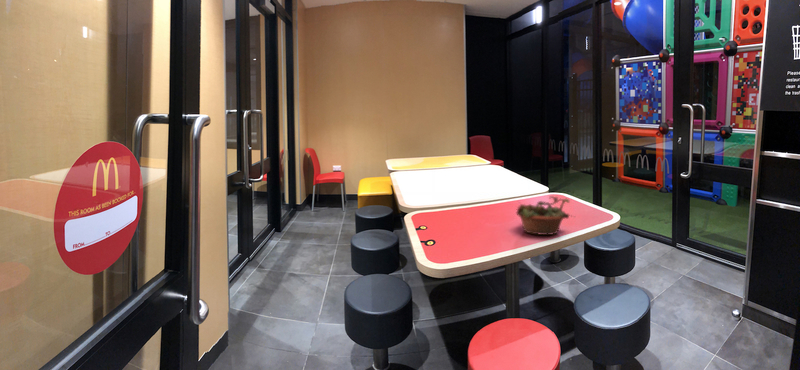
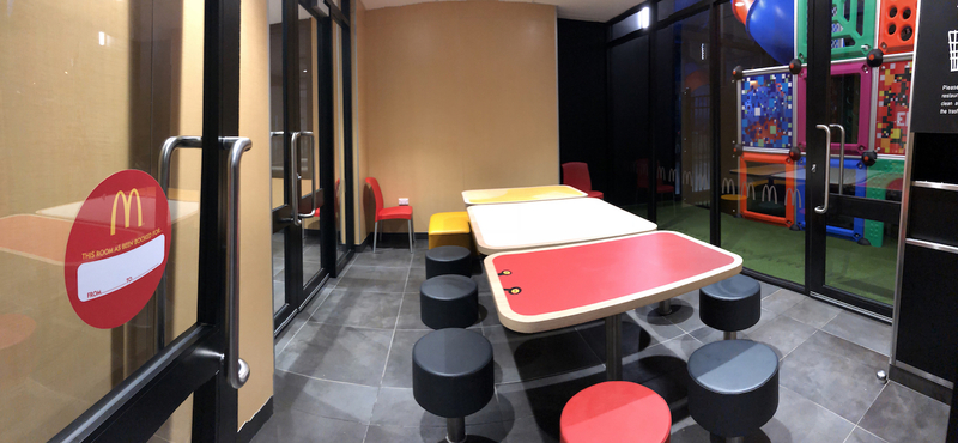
- succulent planter (541, 214)
